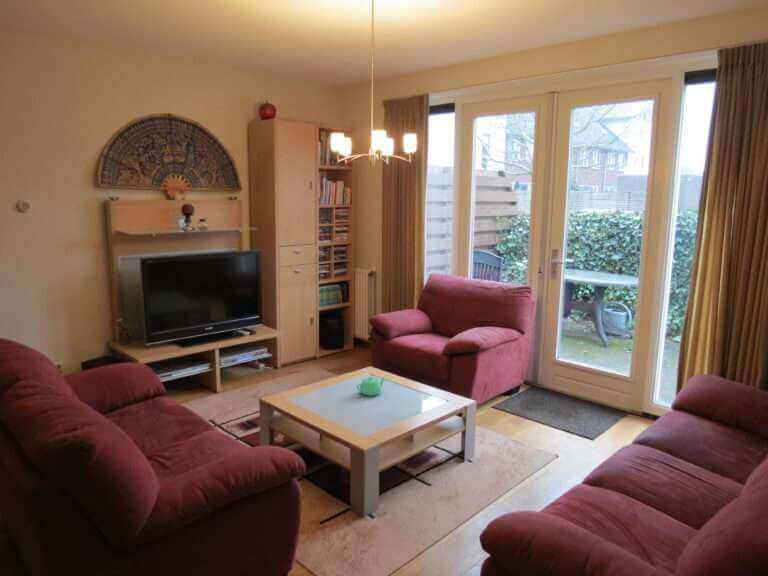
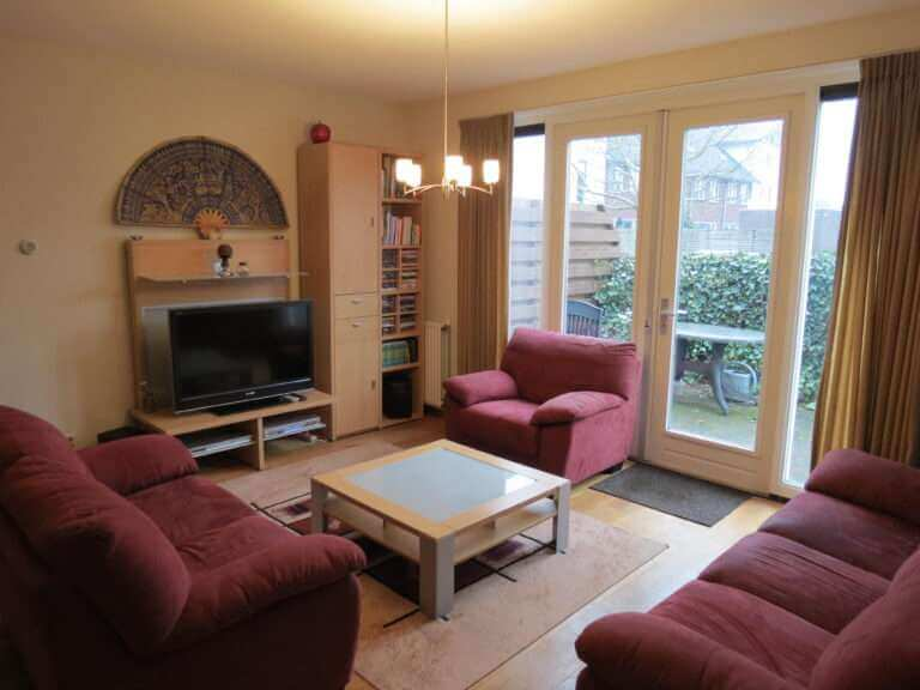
- teapot (371, 384)
